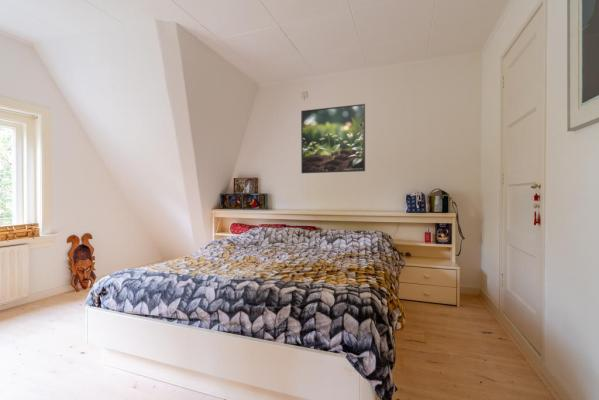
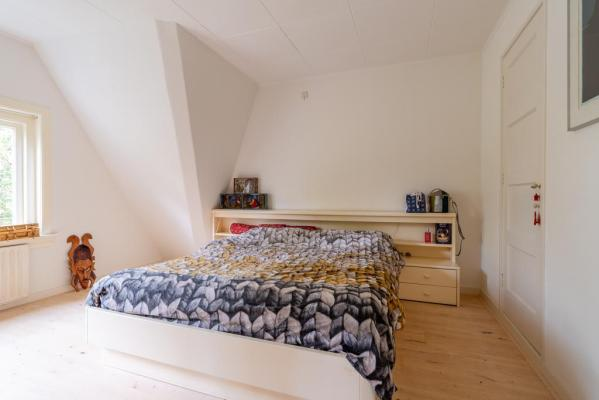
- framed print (332, 140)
